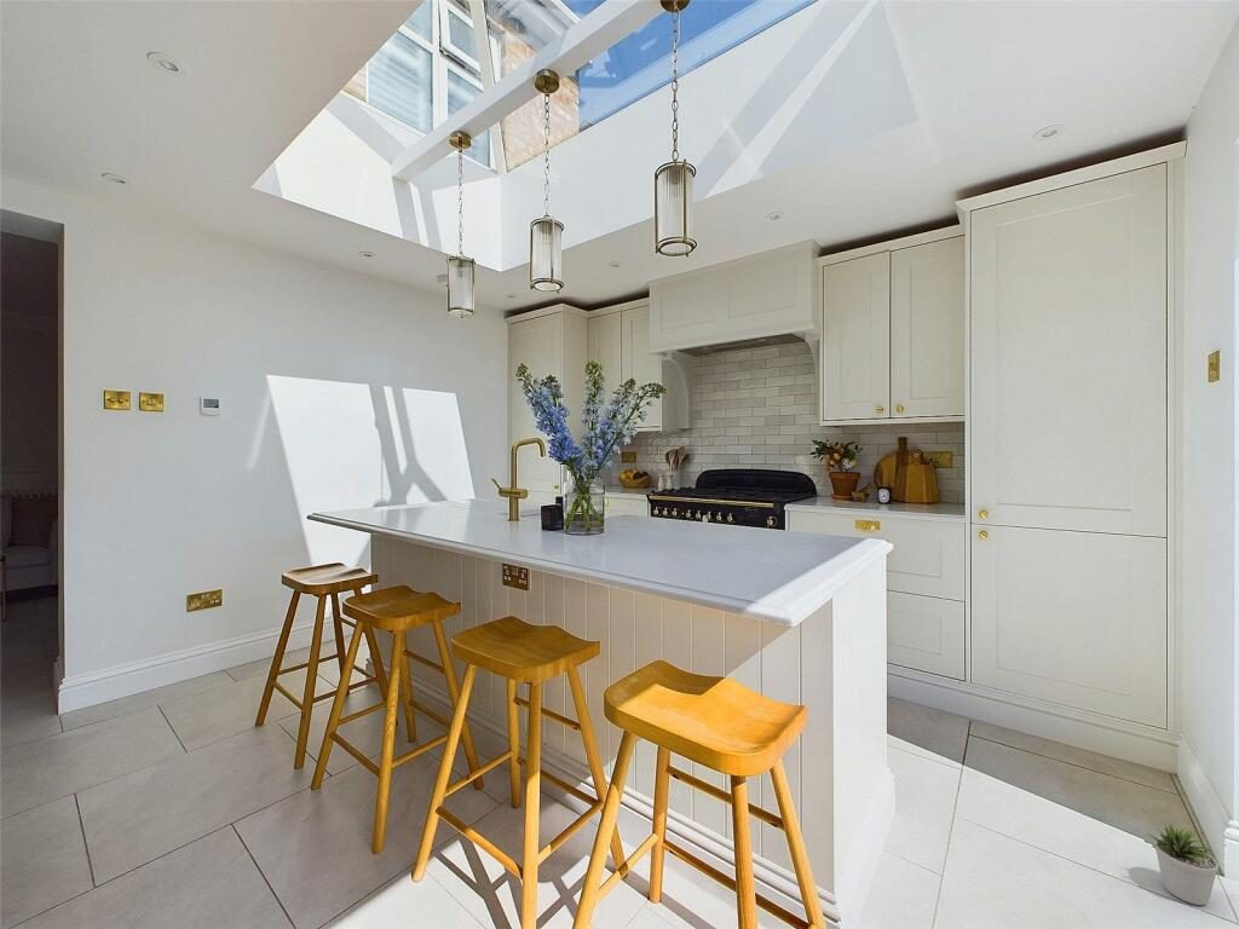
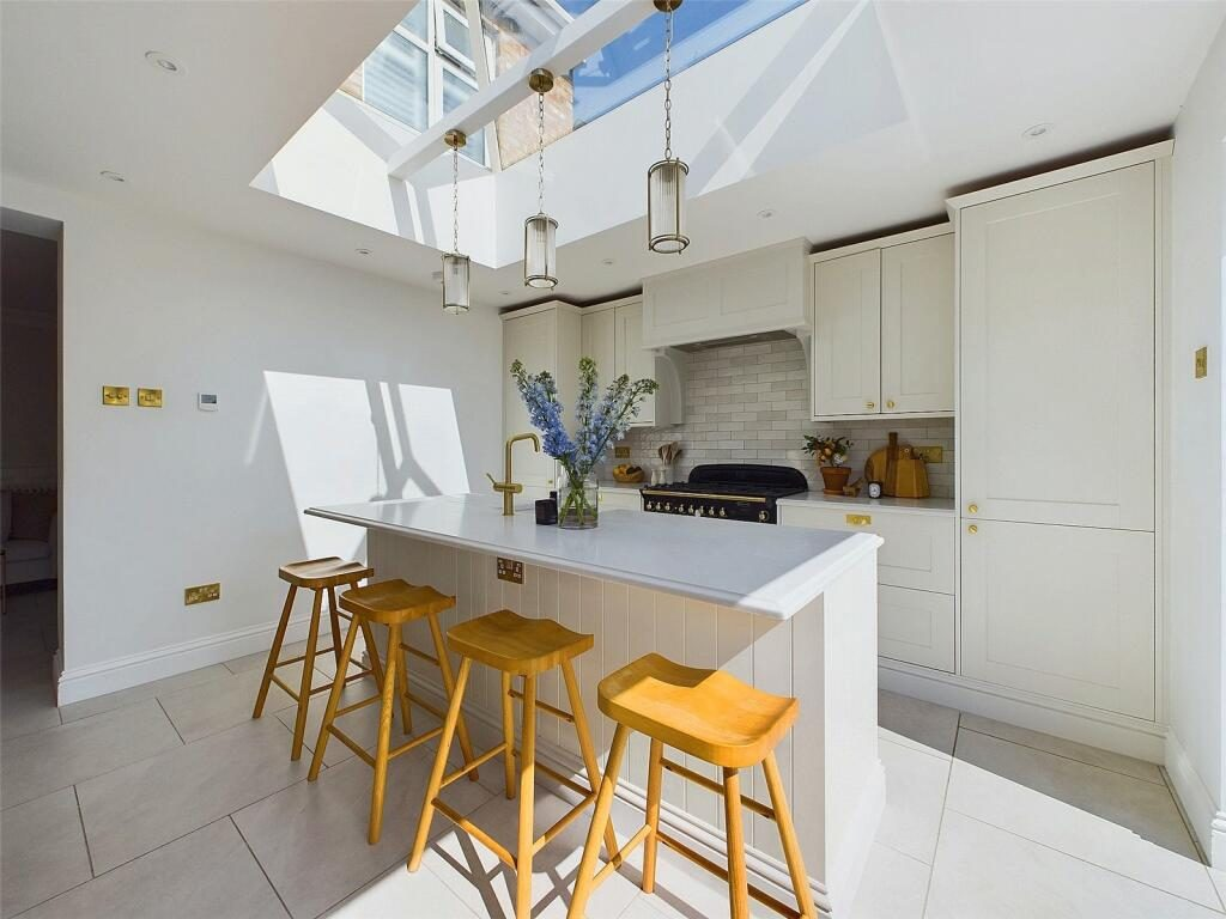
- potted plant (1182, 858)
